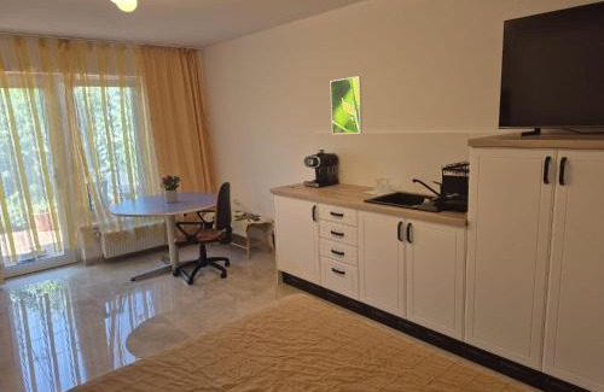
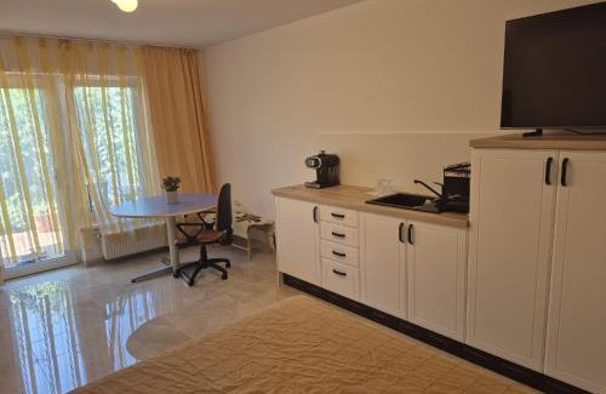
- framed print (345, 106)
